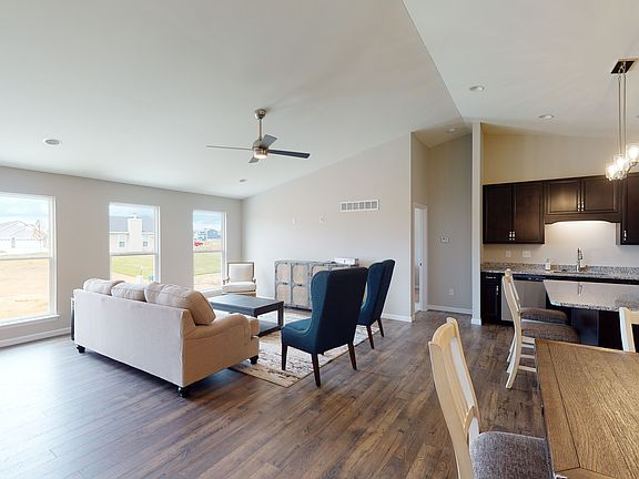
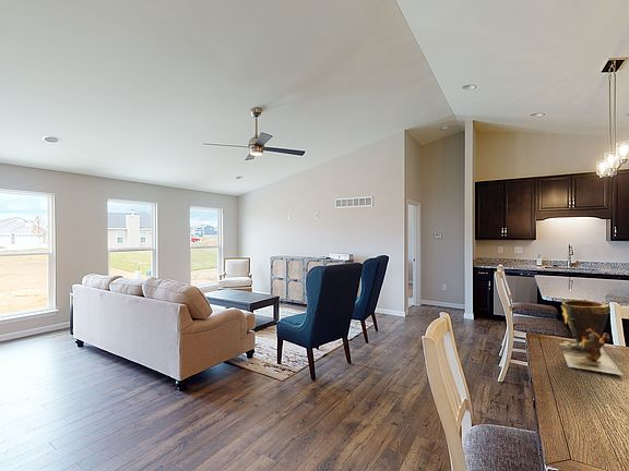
+ clay pot (588, 331)
